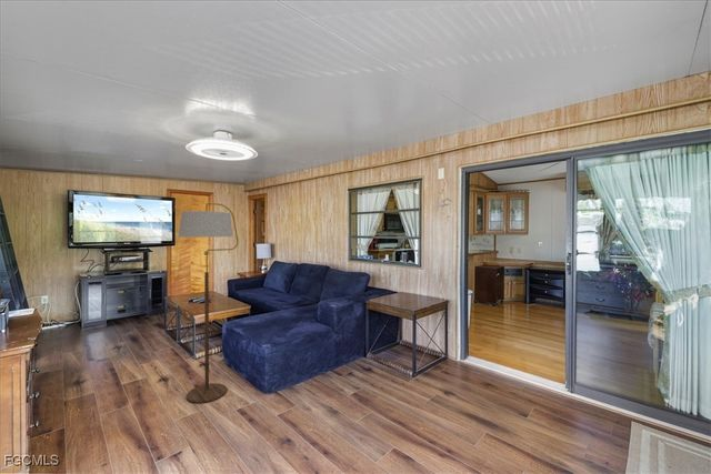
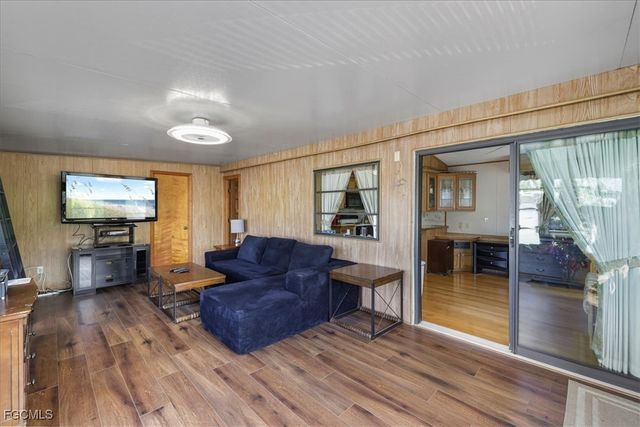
- floor lamp (208, 297)
